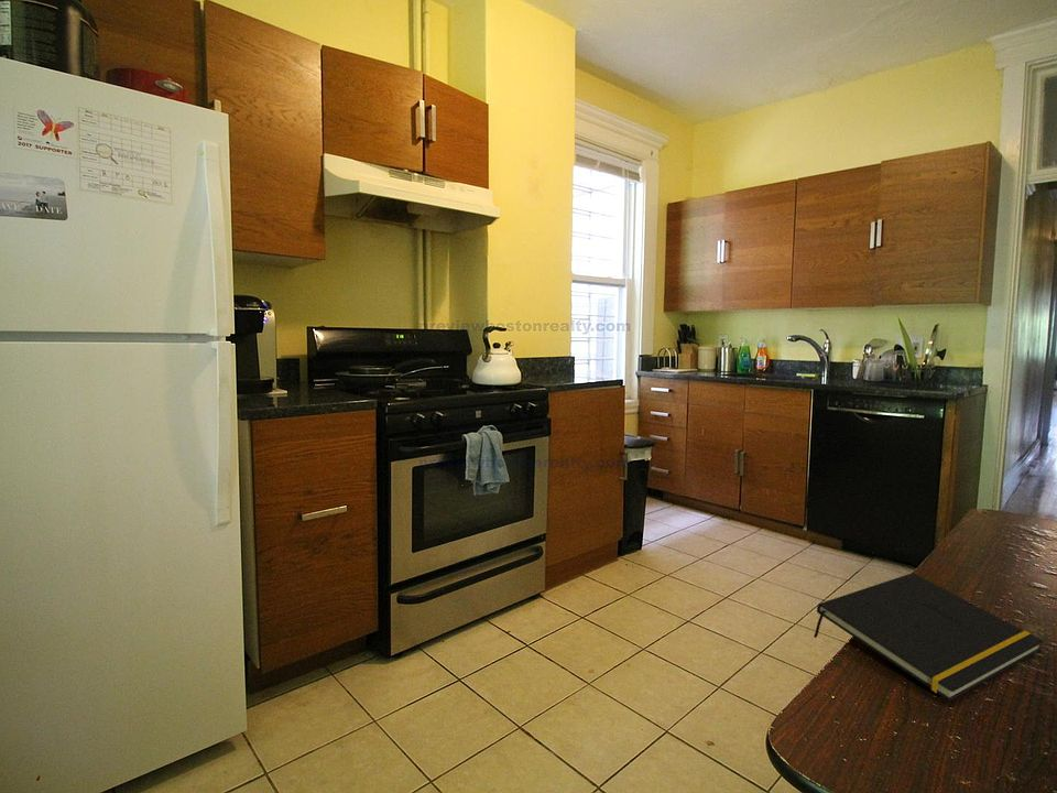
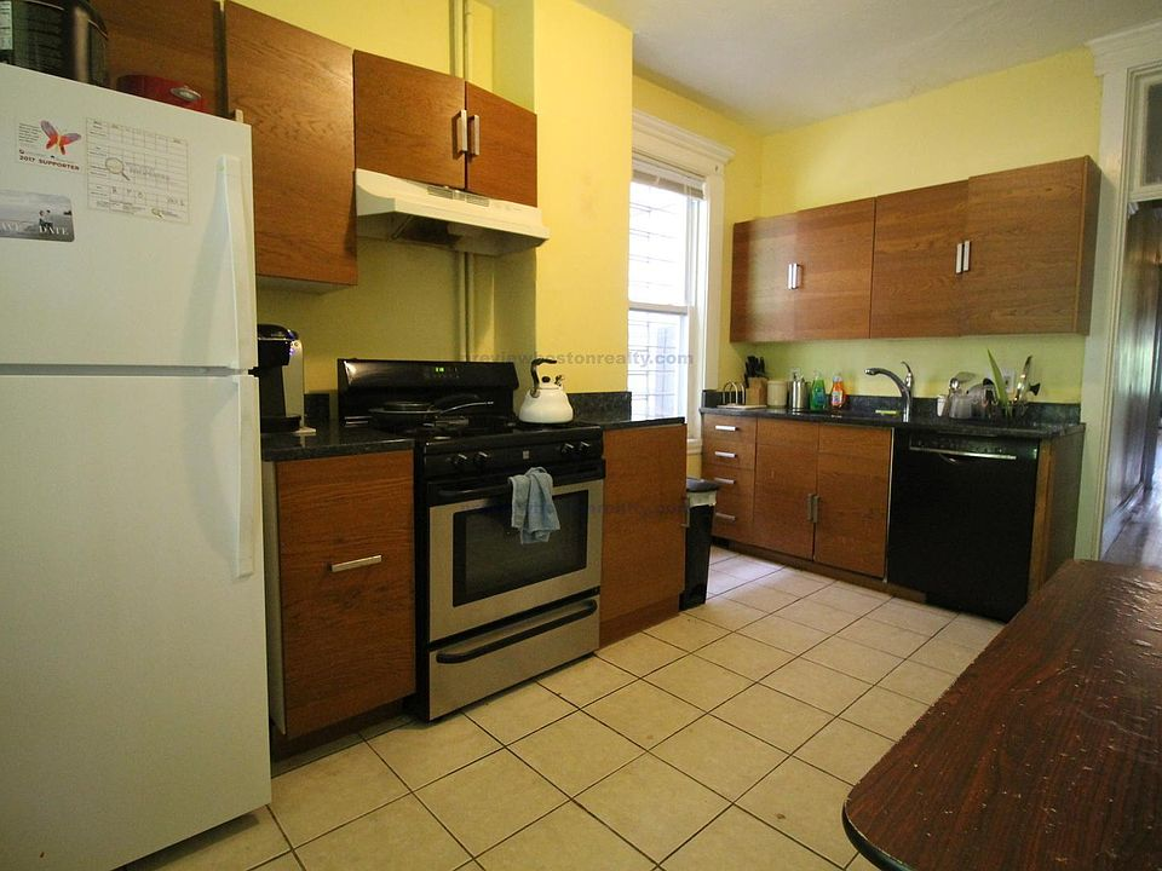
- notepad (927, 626)
